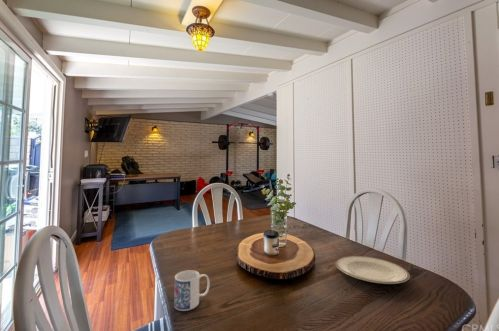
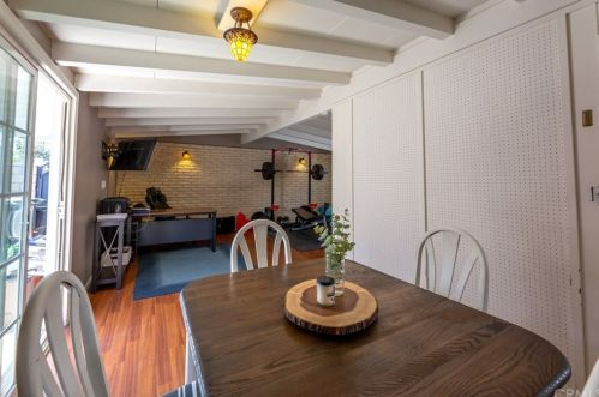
- mug (192, 287)
- plate (370, 271)
